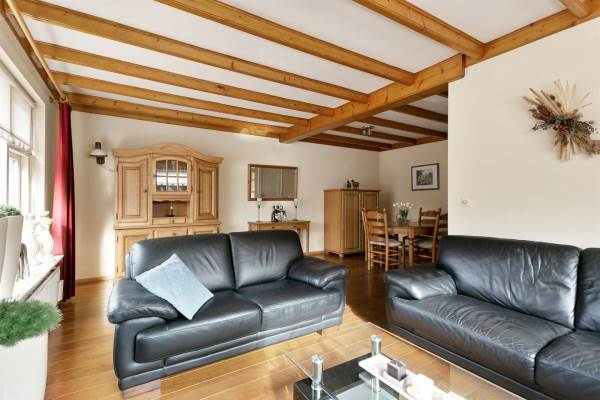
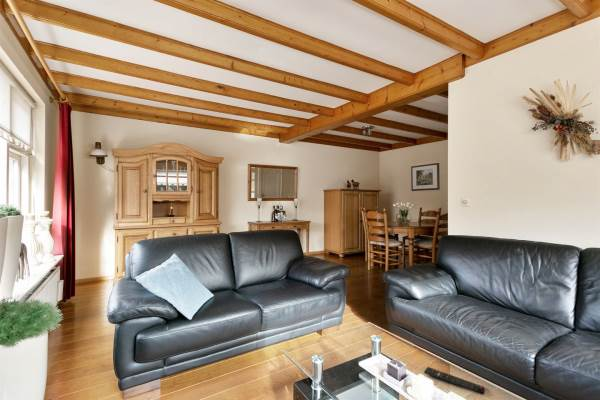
+ remote control (453, 380)
